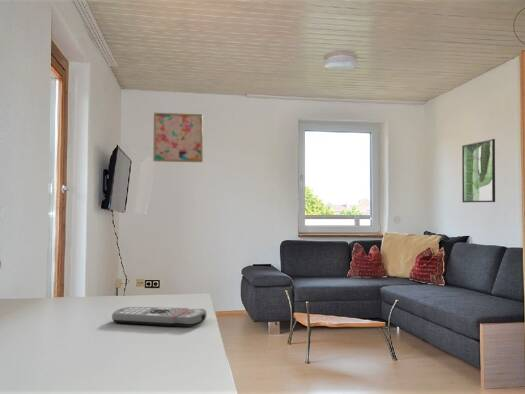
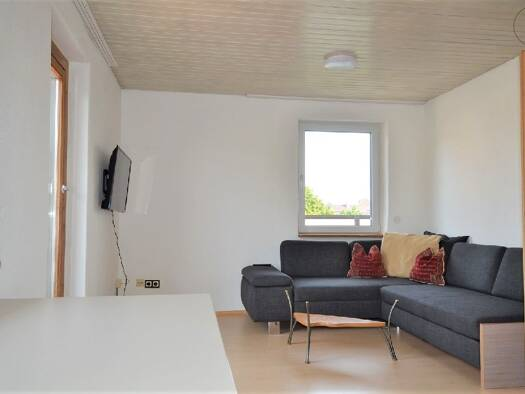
- wall art (178, 137)
- remote control (158, 315)
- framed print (477, 172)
